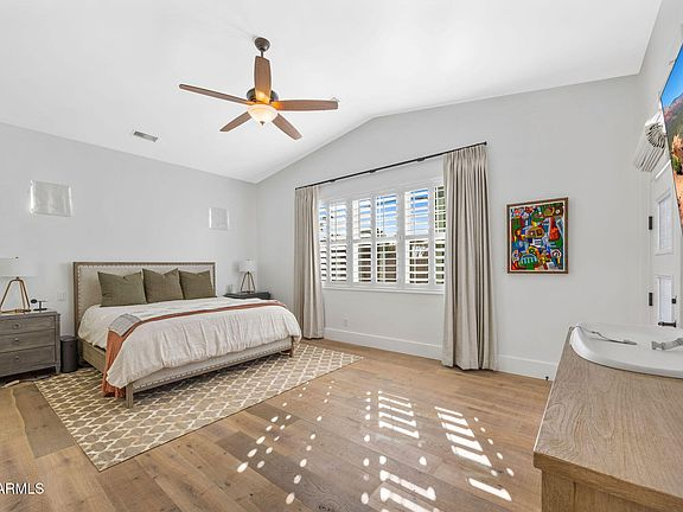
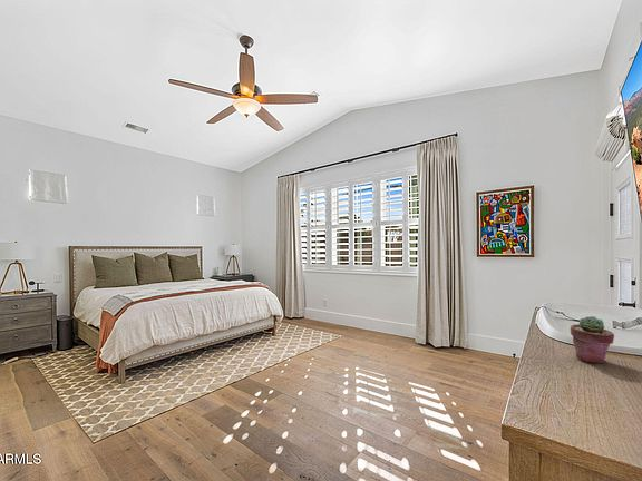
+ potted succulent (591, 337)
